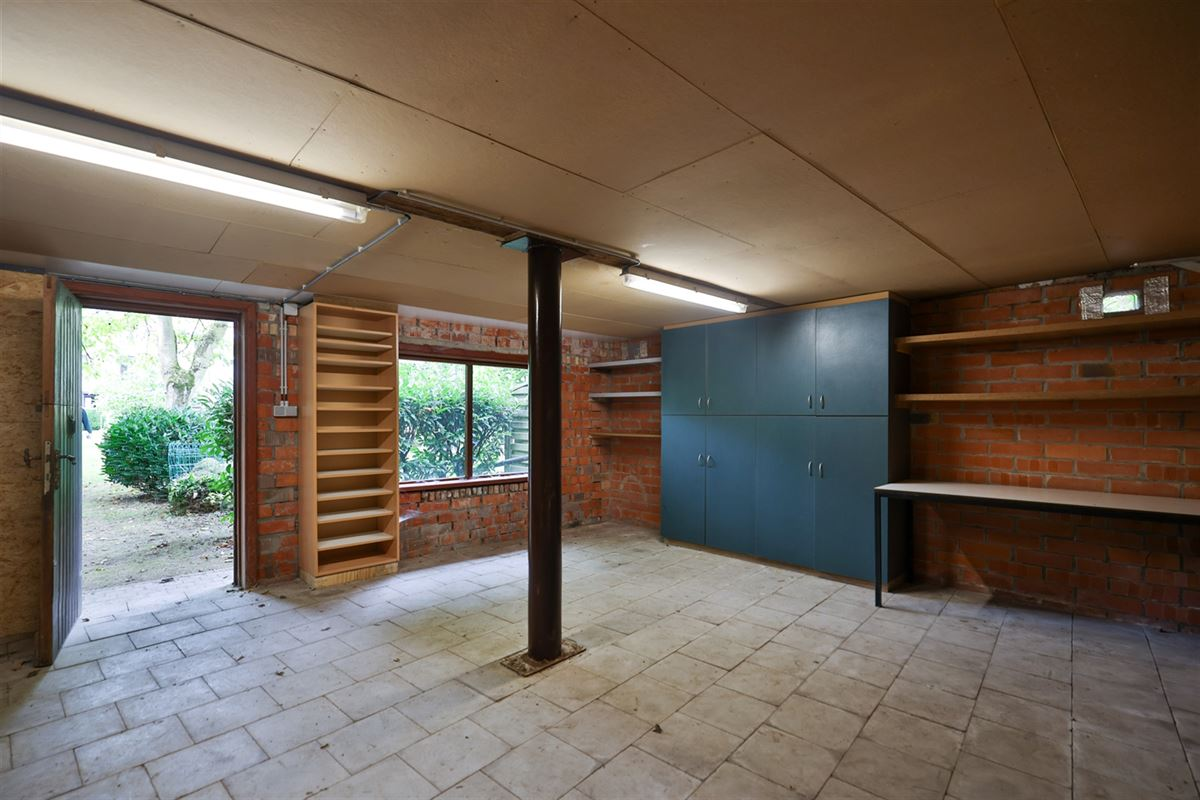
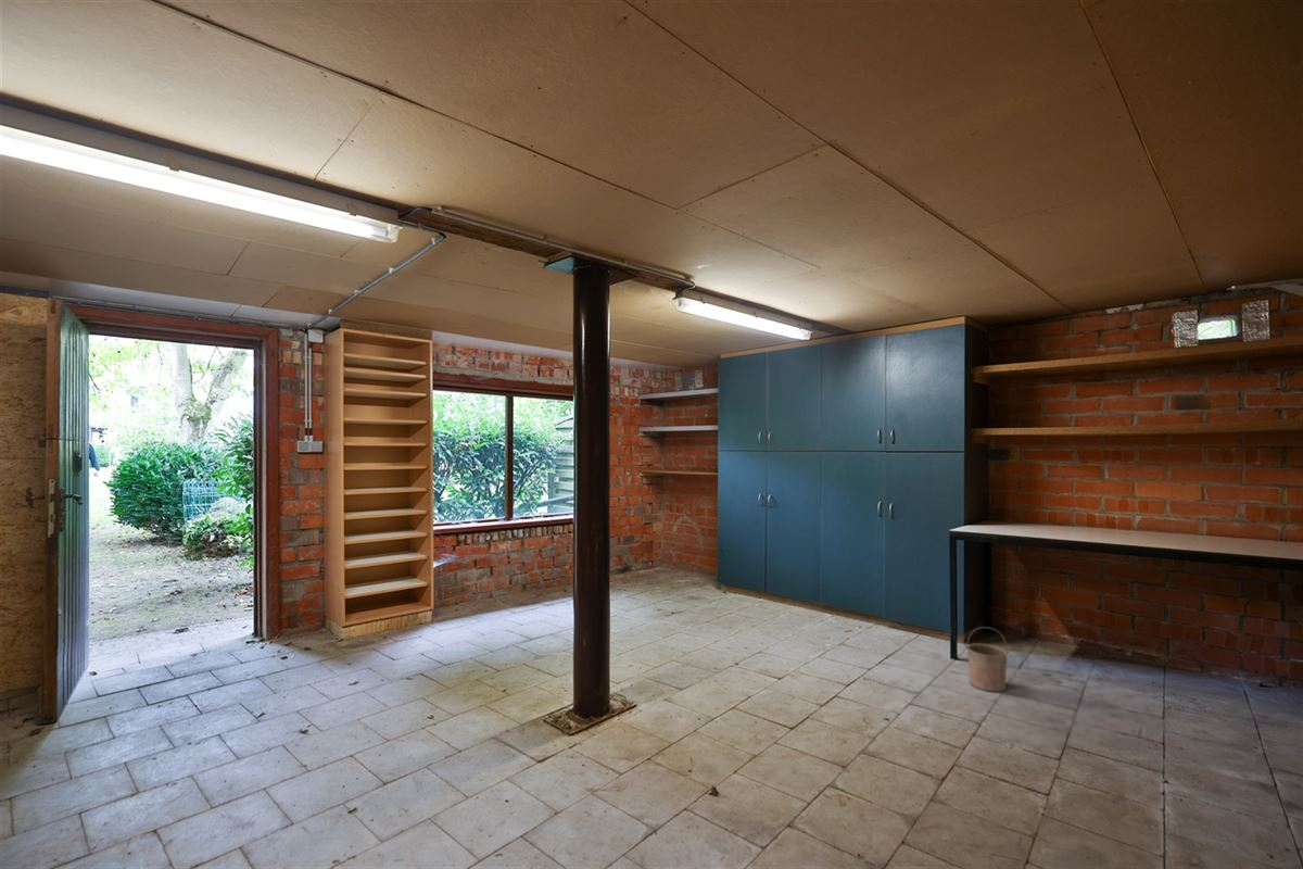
+ bucket (987, 656)
